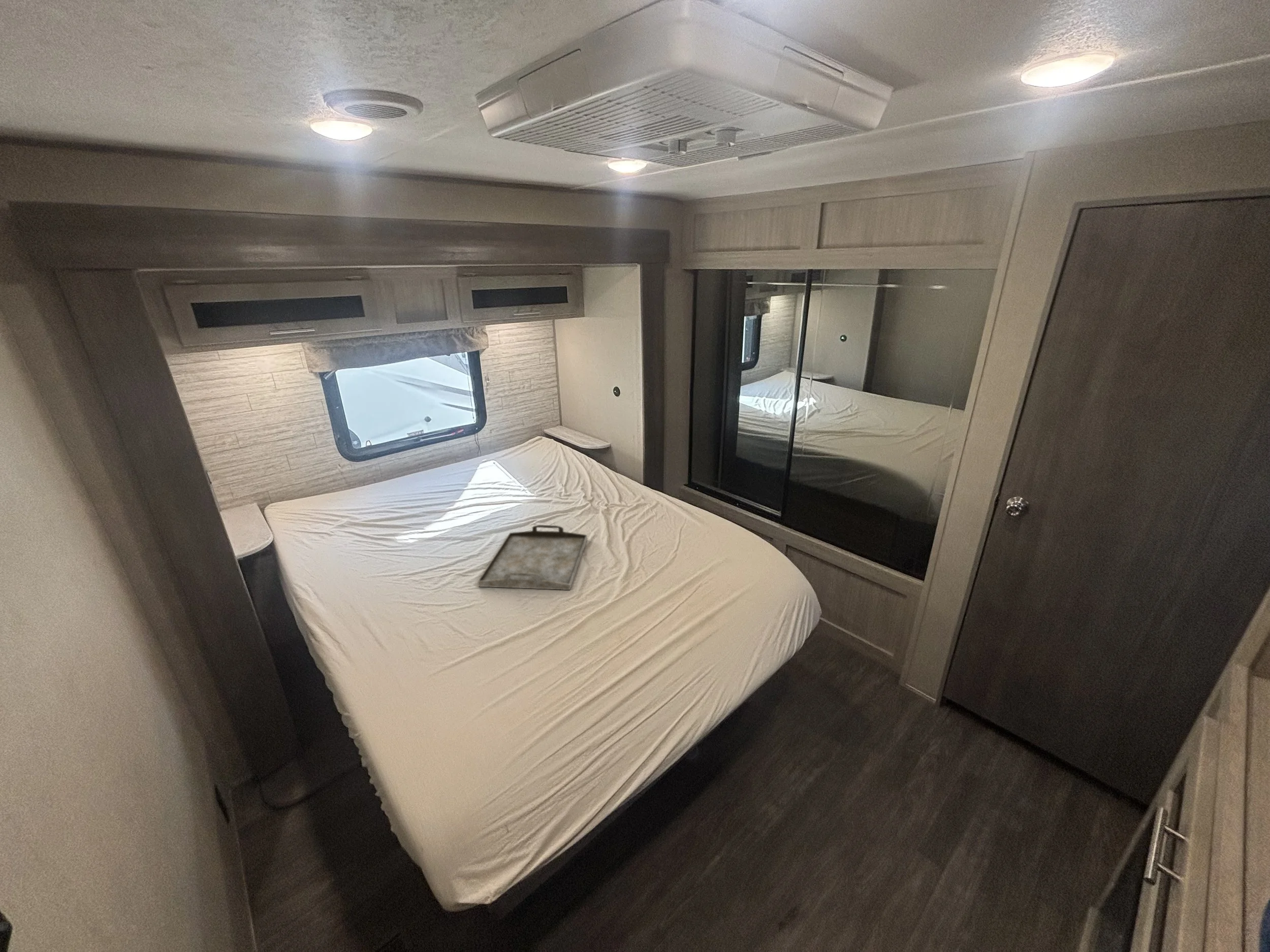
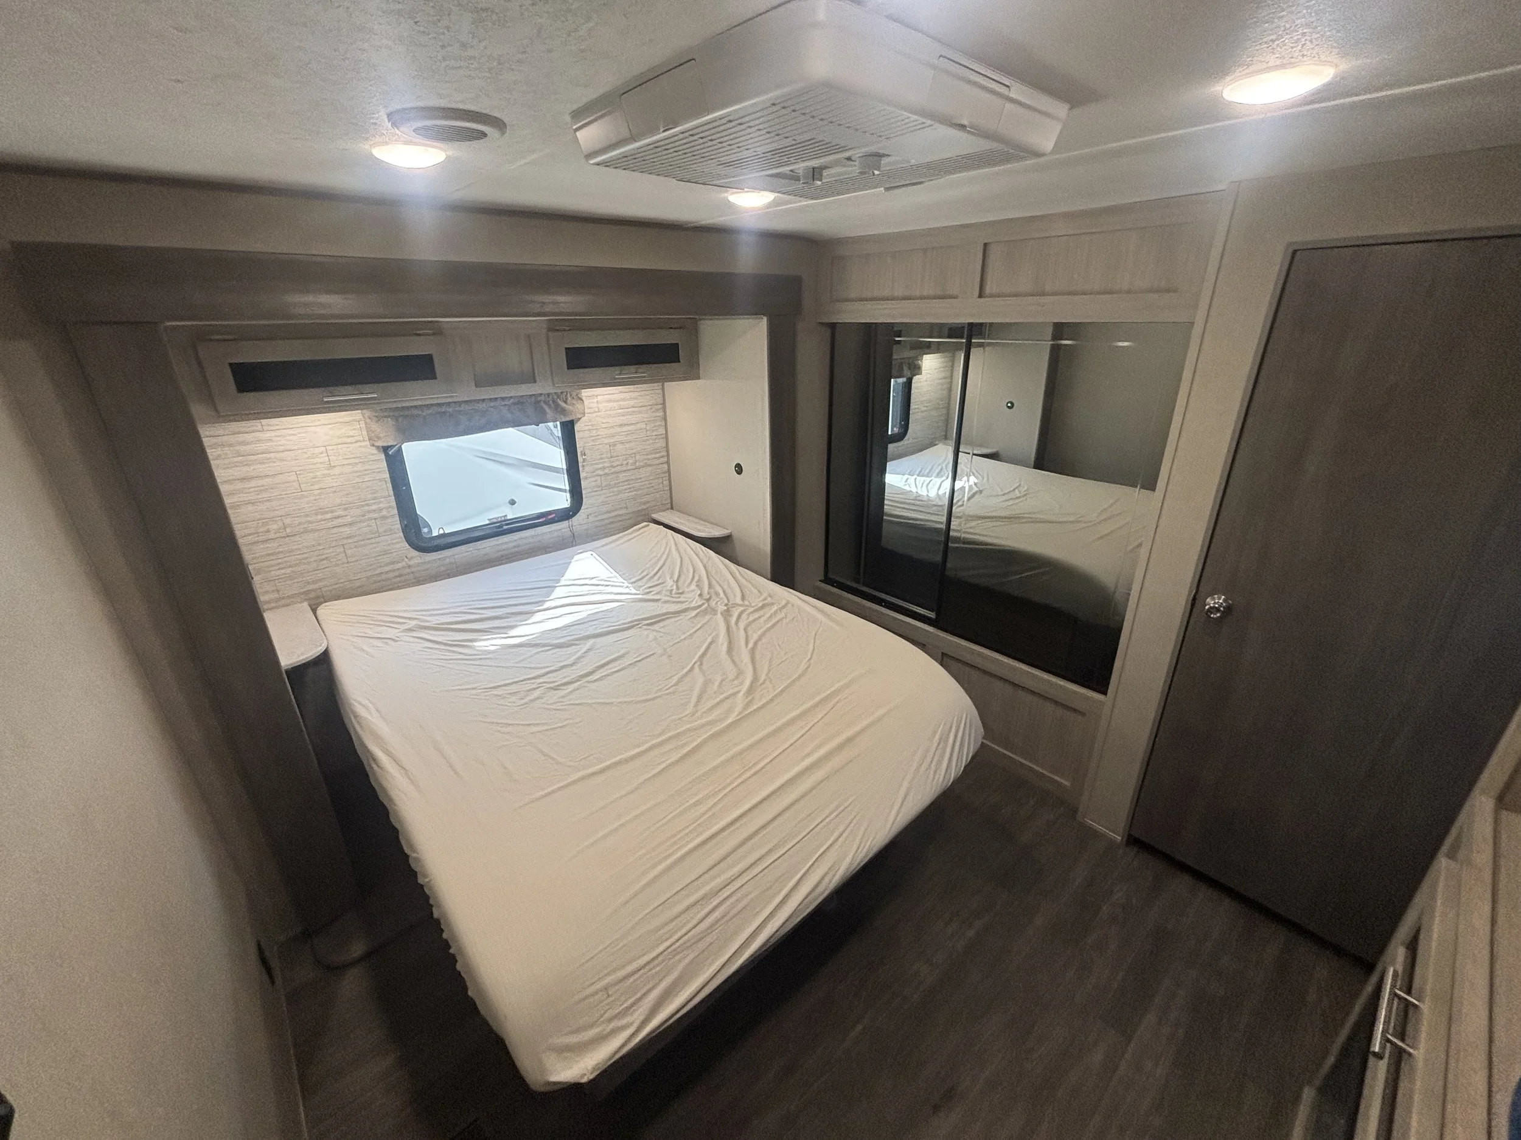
- serving tray (536, 554)
